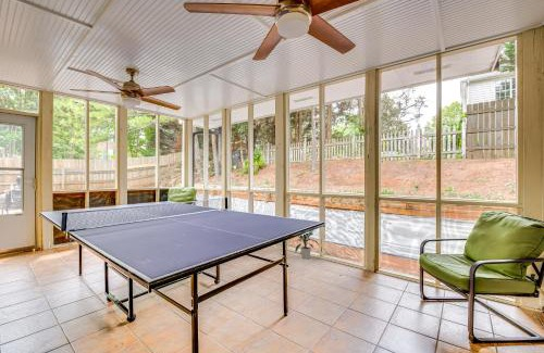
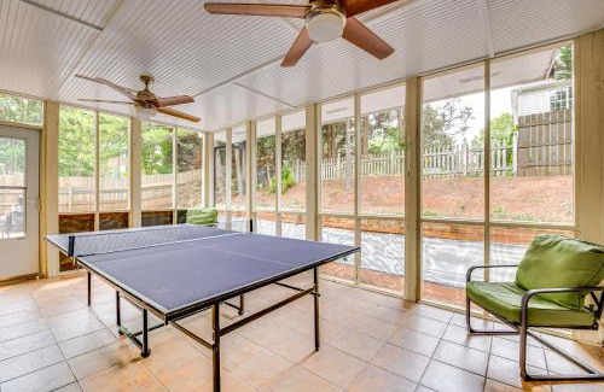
- indoor plant (304, 239)
